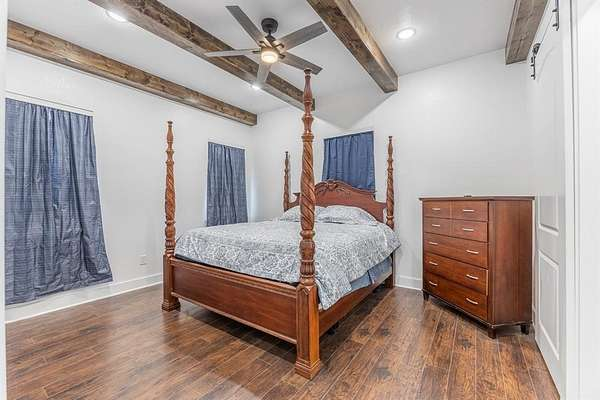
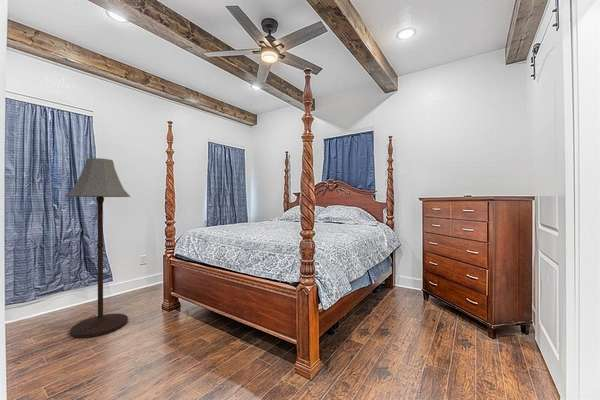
+ floor lamp (100, 242)
